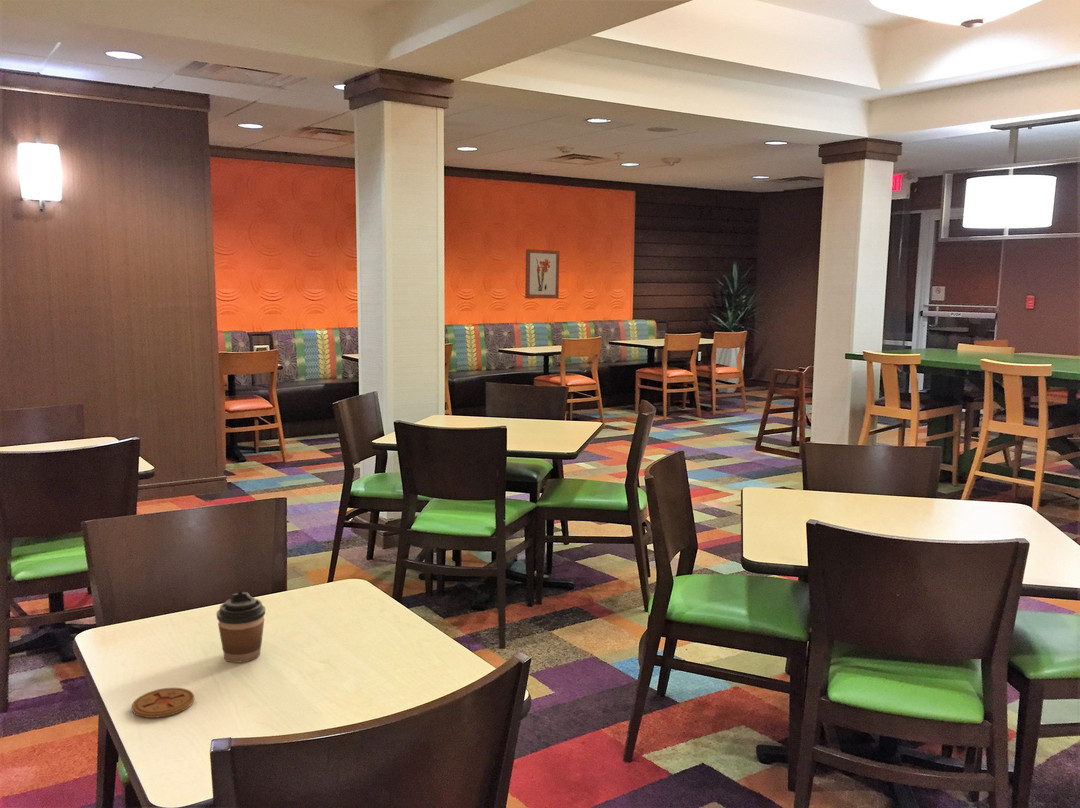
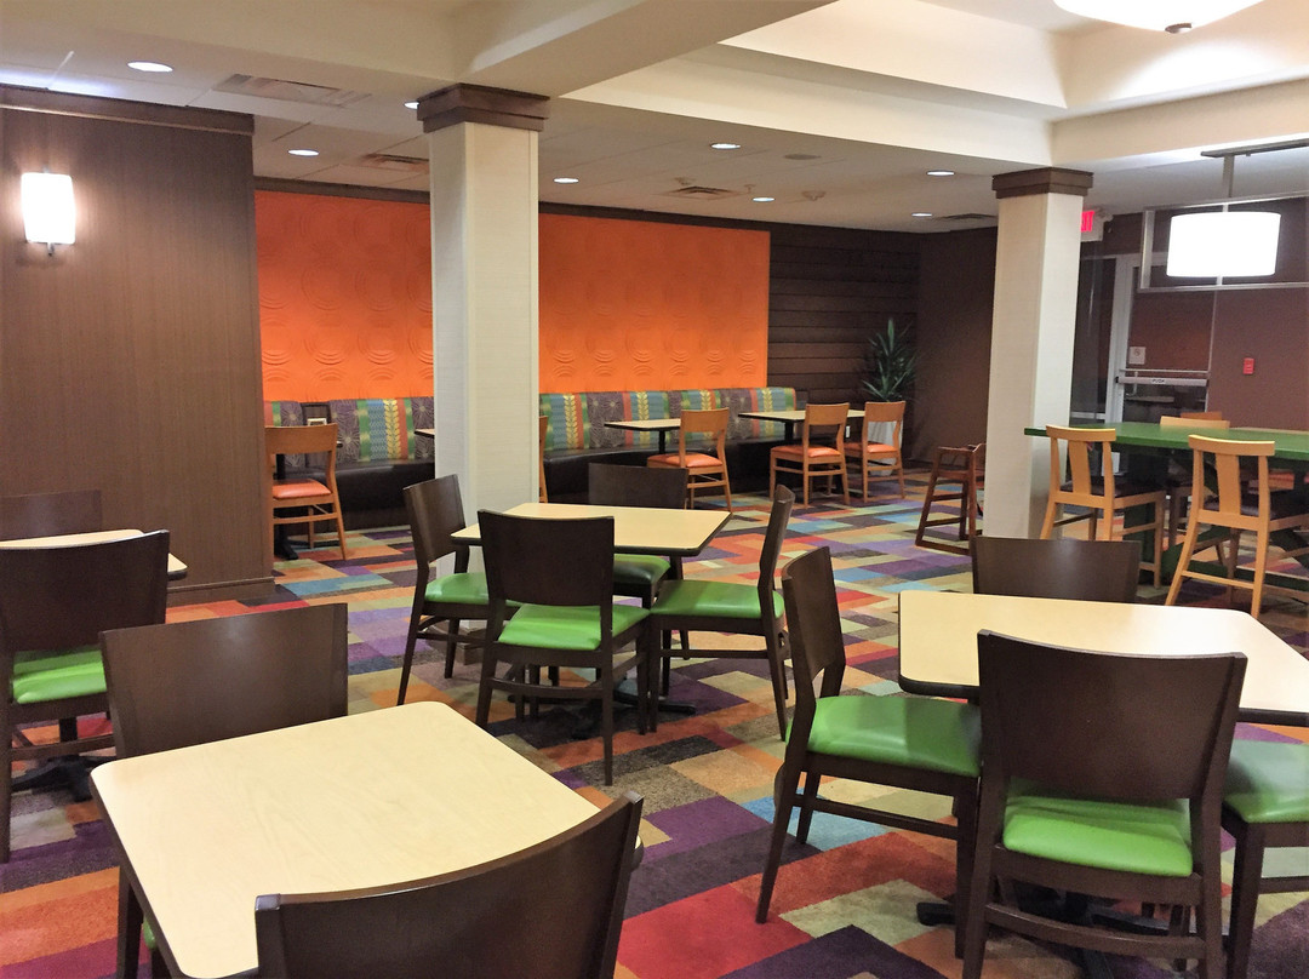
- coffee cup (241, 626)
- coaster (163, 702)
- wall art (542, 274)
